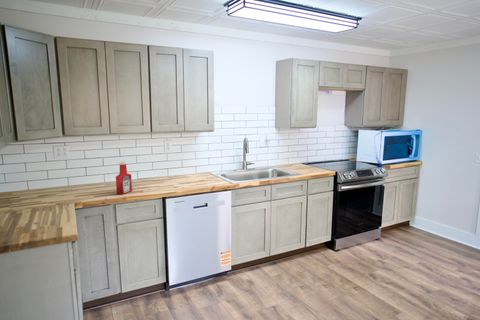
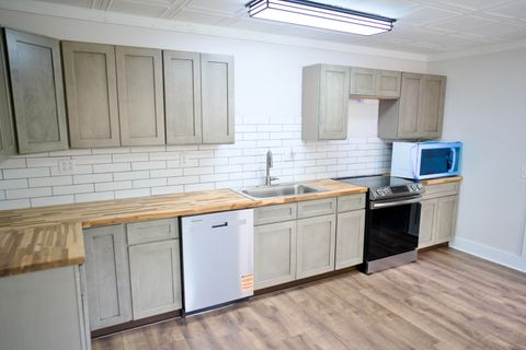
- soap bottle (123, 177)
